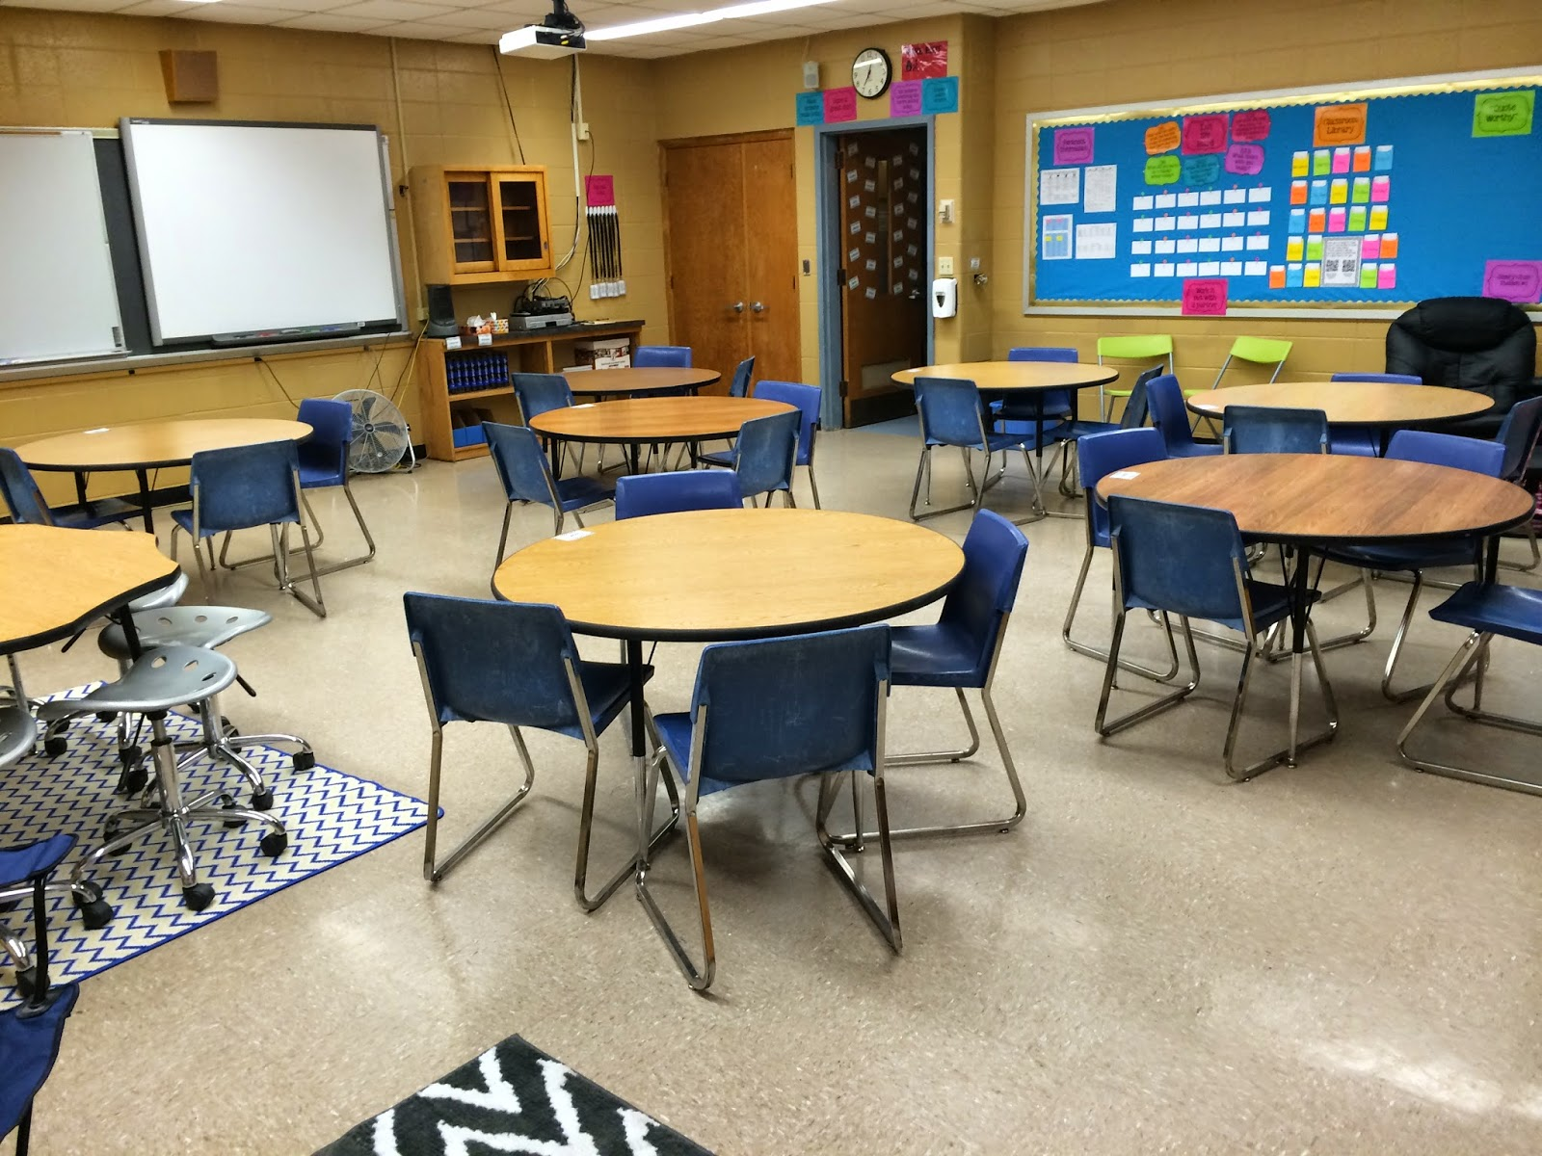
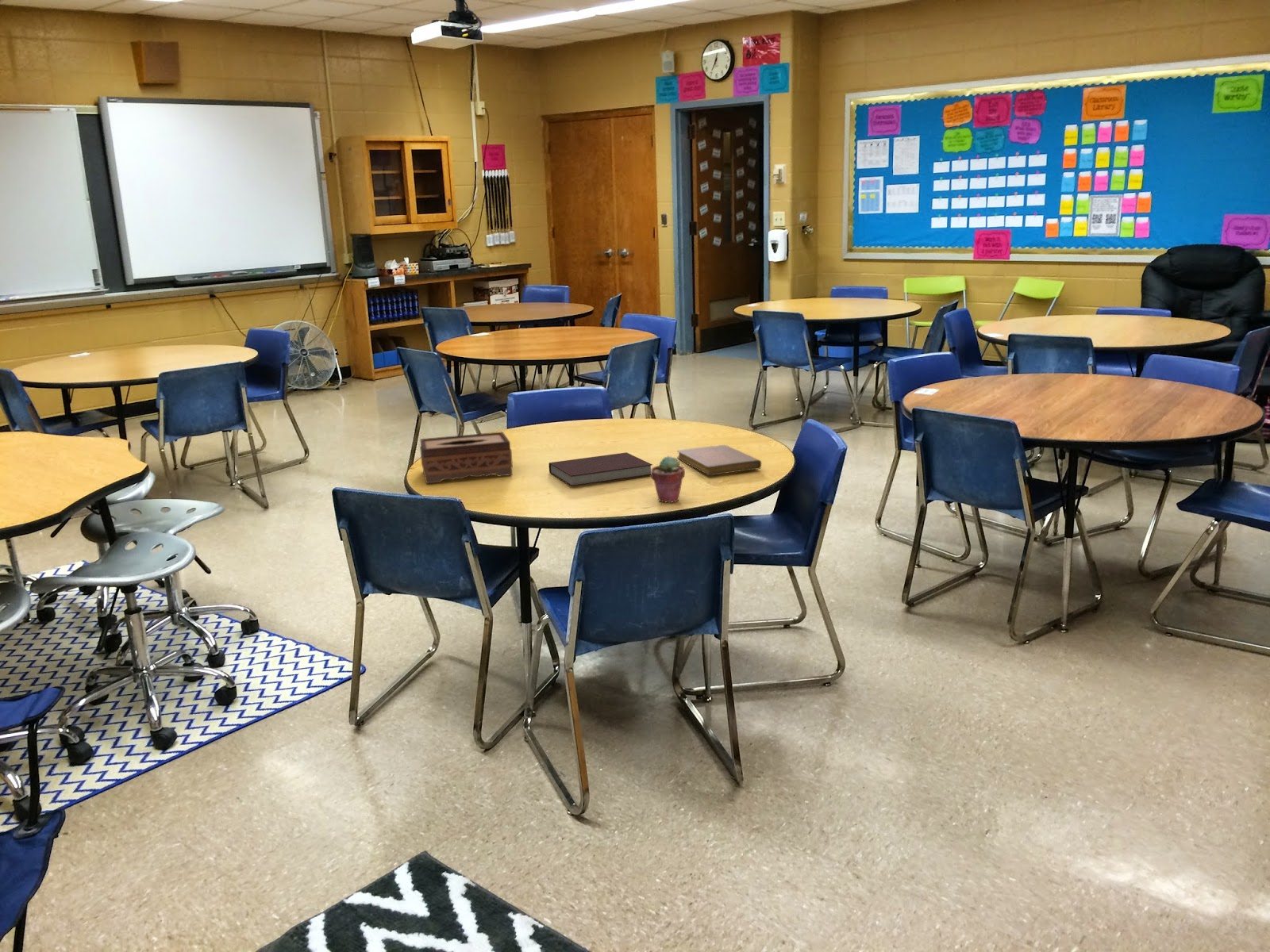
+ notebook (718, 459)
+ potted succulent (668, 478)
+ tissue box (465, 456)
+ notebook (600, 468)
